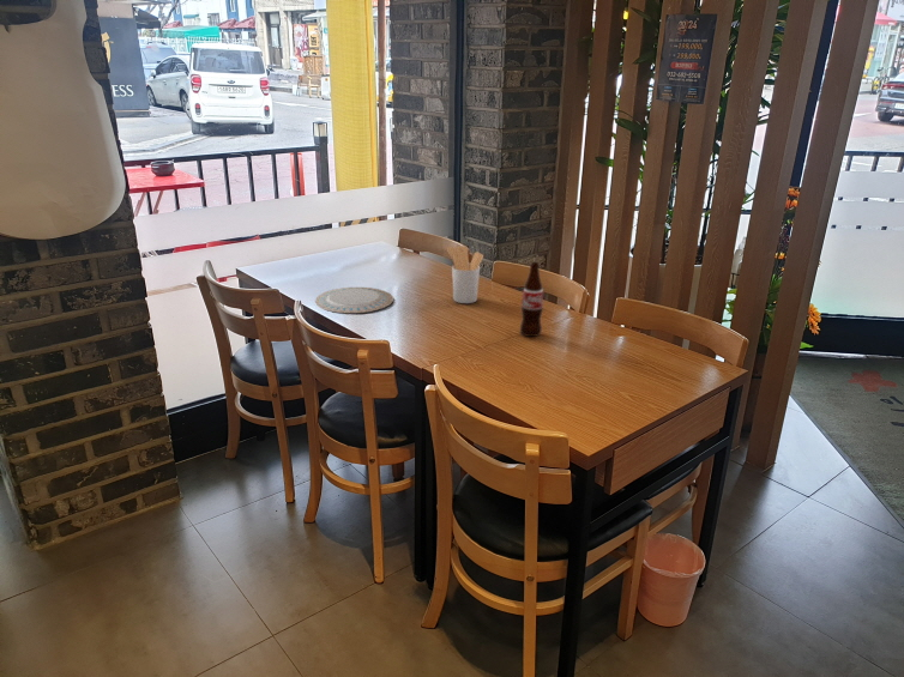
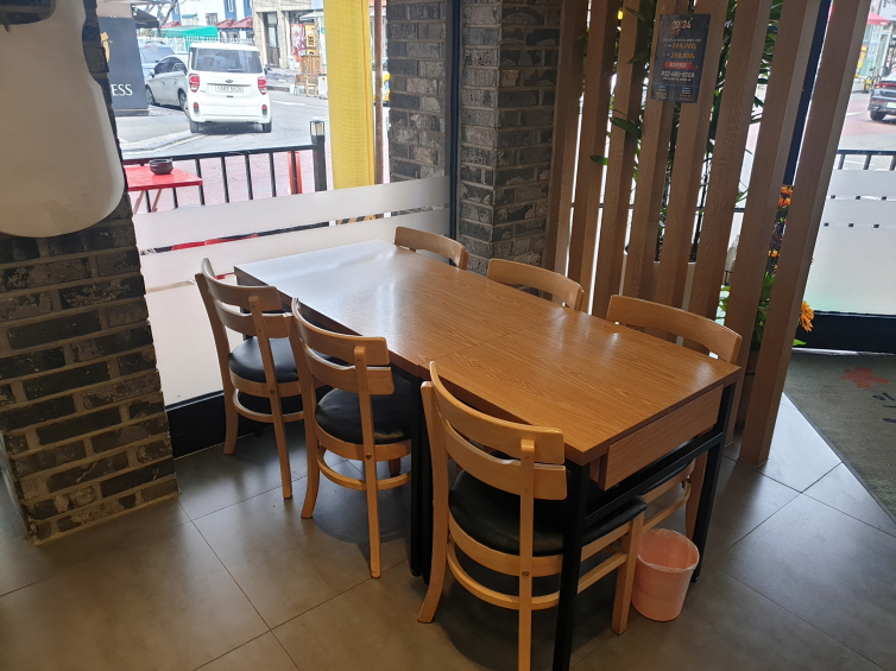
- utensil holder (462, 272)
- bottle (532, 298)
- chinaware (354, 297)
